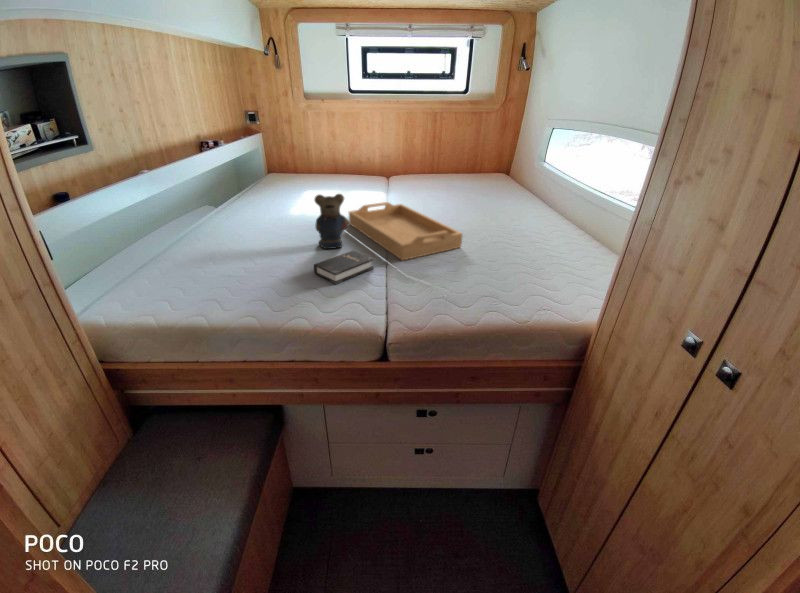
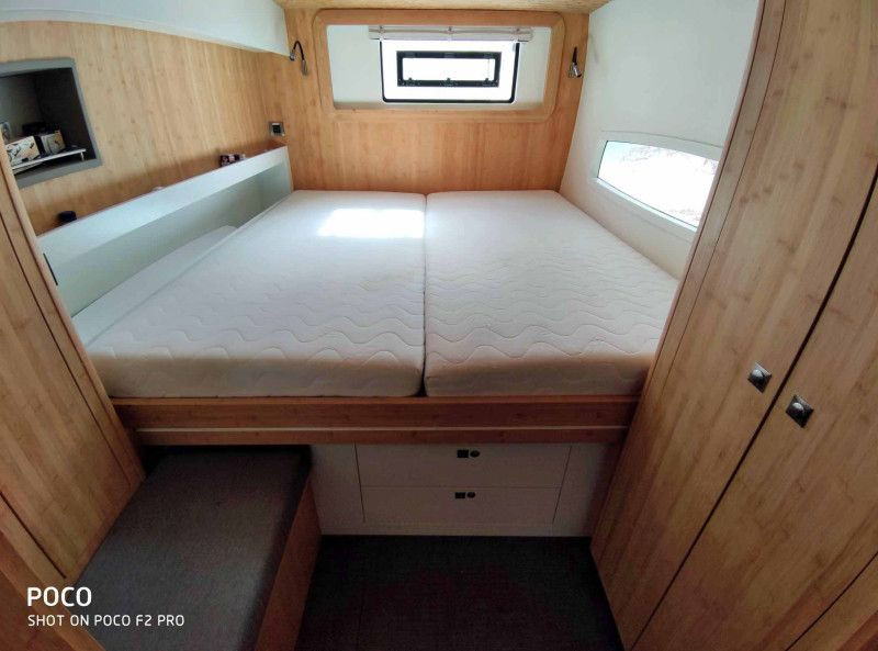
- serving tray (401, 226)
- teddy bear (331, 220)
- hardback book (344, 265)
